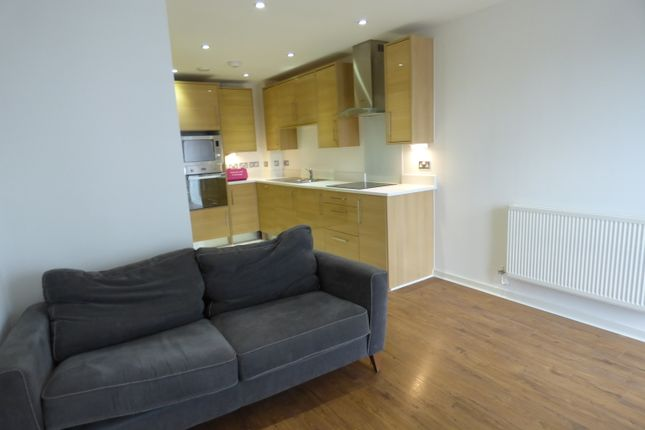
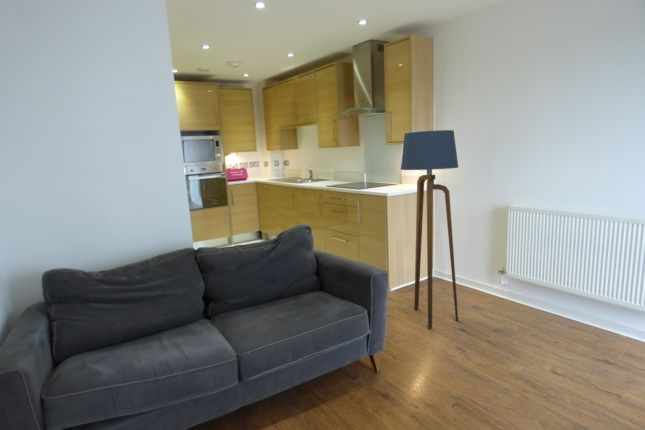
+ floor lamp (429, 228)
